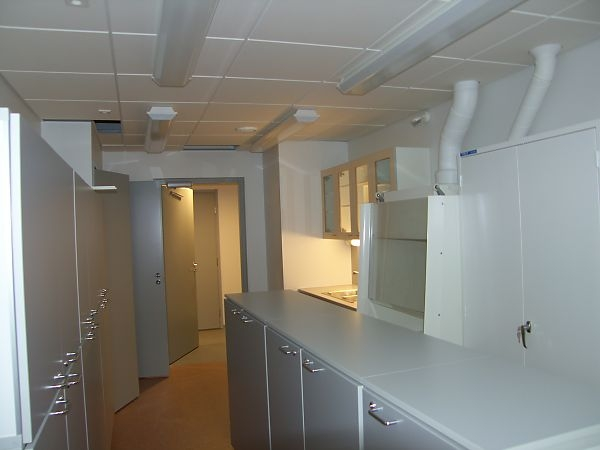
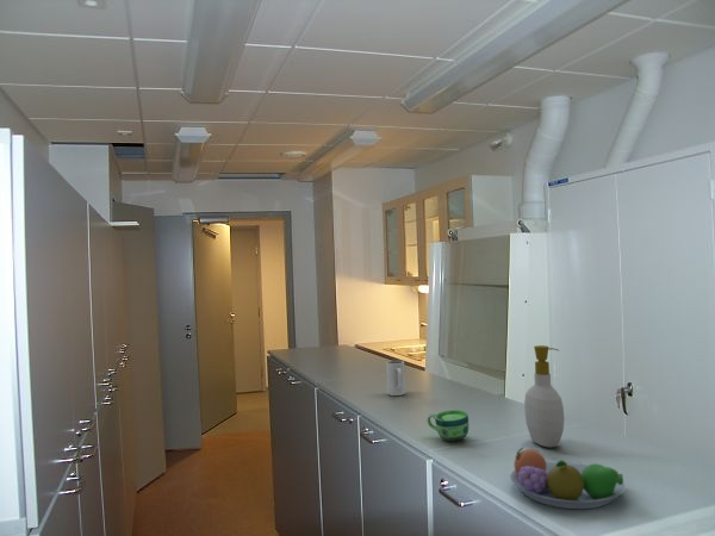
+ soap bottle (545, 394)
+ fruit bowl (567, 470)
+ cup (447, 425)
+ mug (397, 378)
